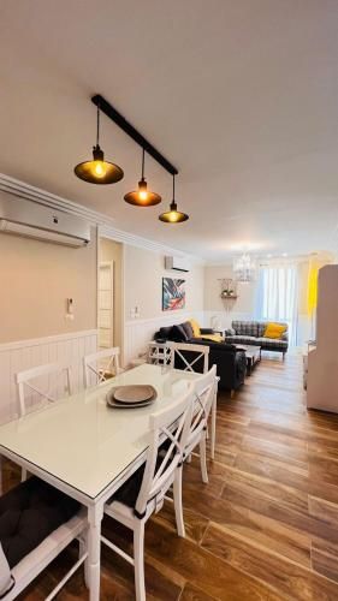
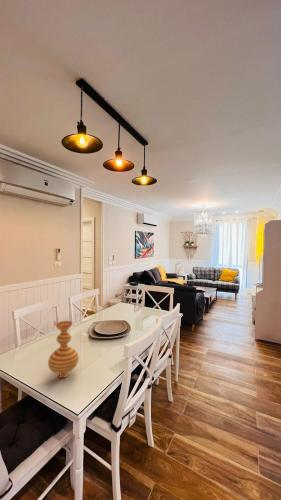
+ vase (63, 349)
